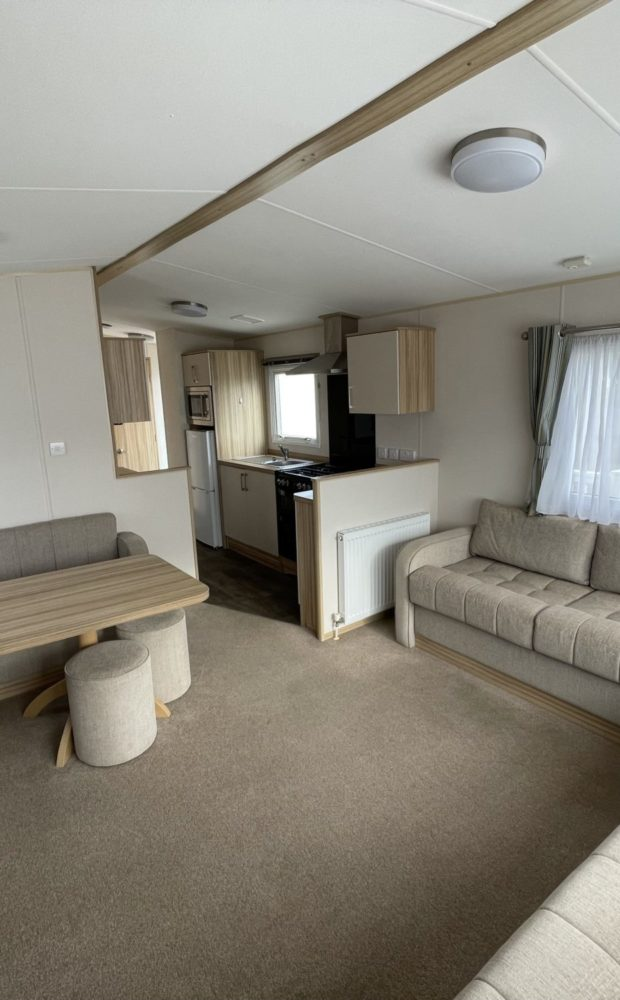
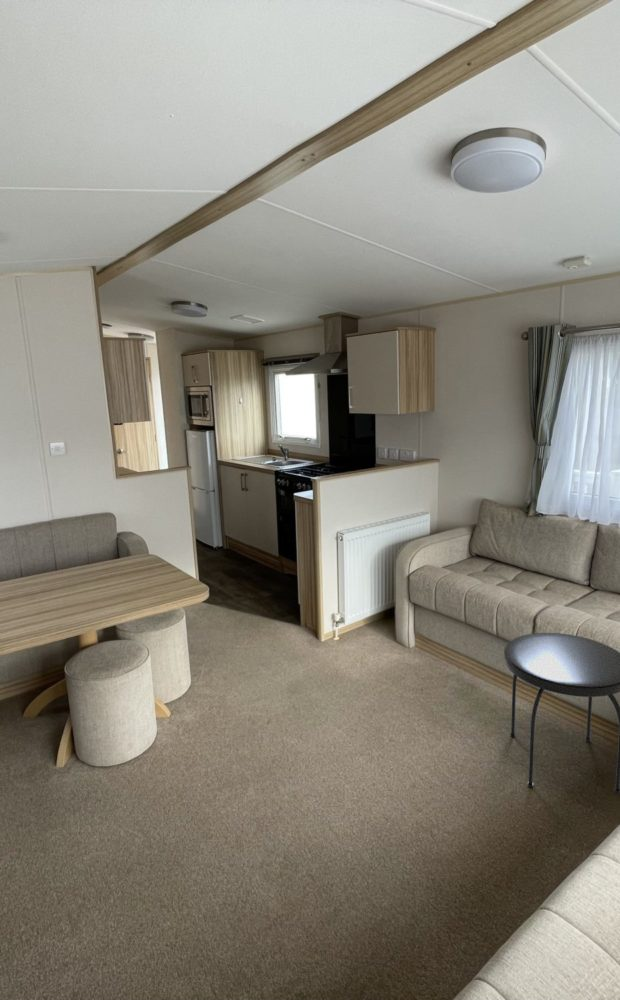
+ side table (565, 694)
